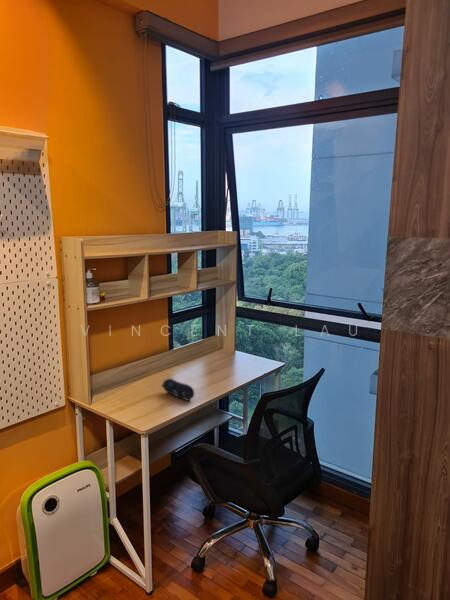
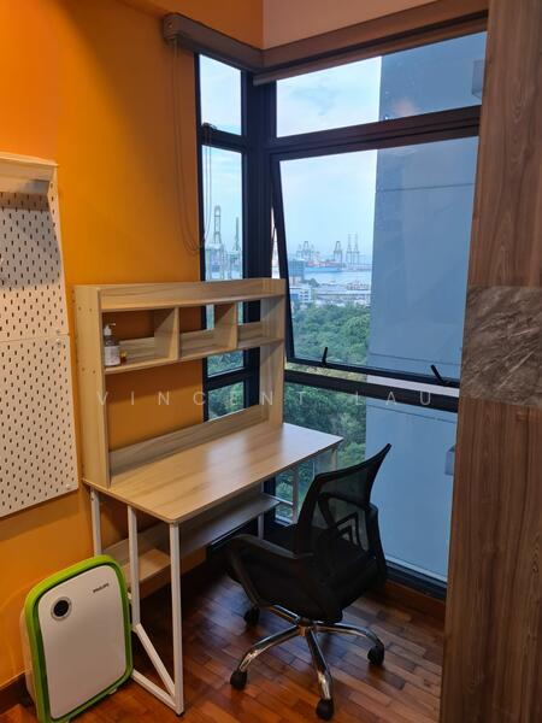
- pencil case (178, 389)
